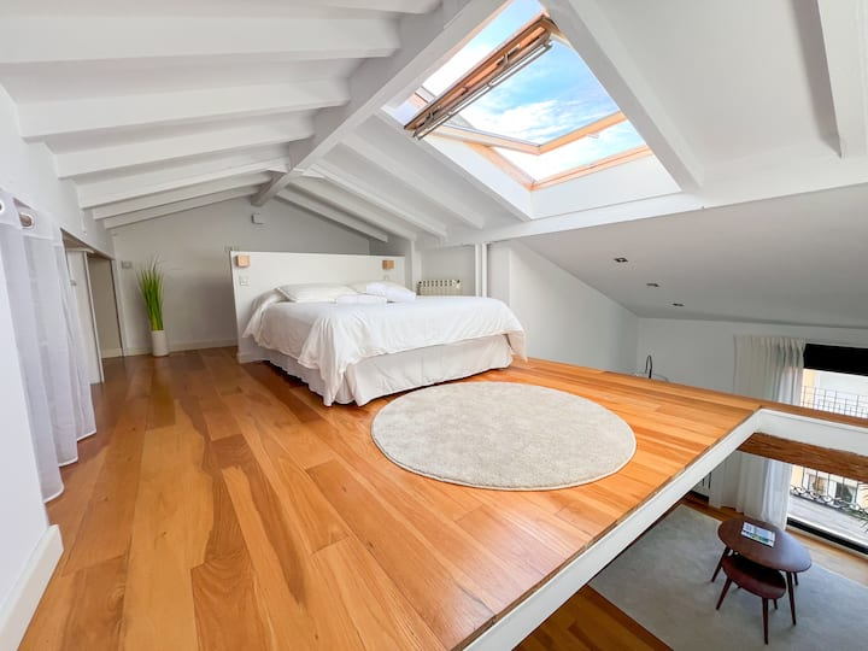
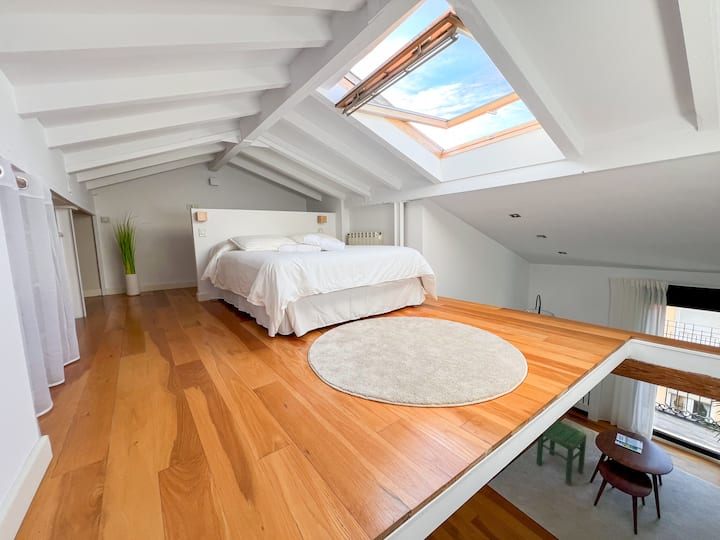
+ stool (562, 446)
